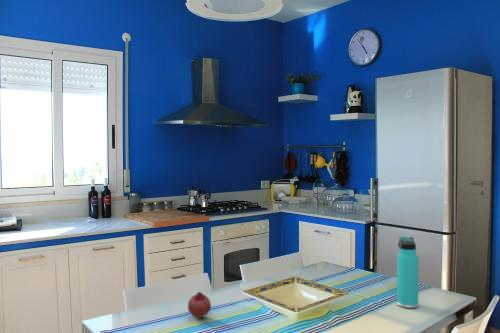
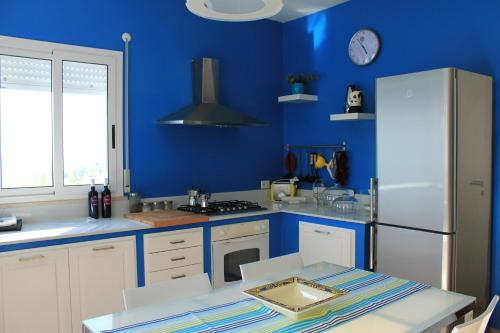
- thermos bottle (407, 271)
- fruit (199, 303)
